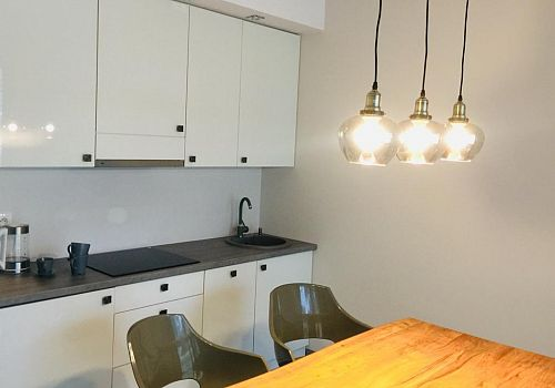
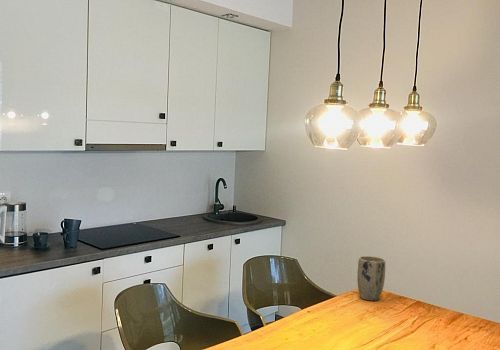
+ plant pot (370, 278)
